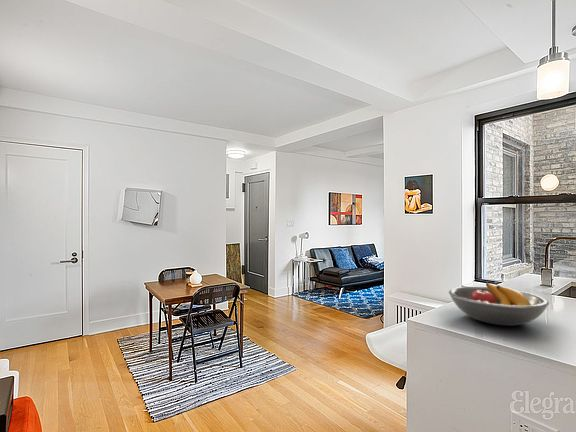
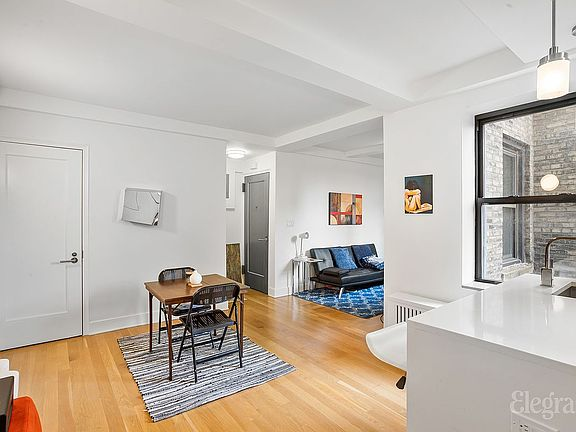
- fruit bowl (495, 304)
